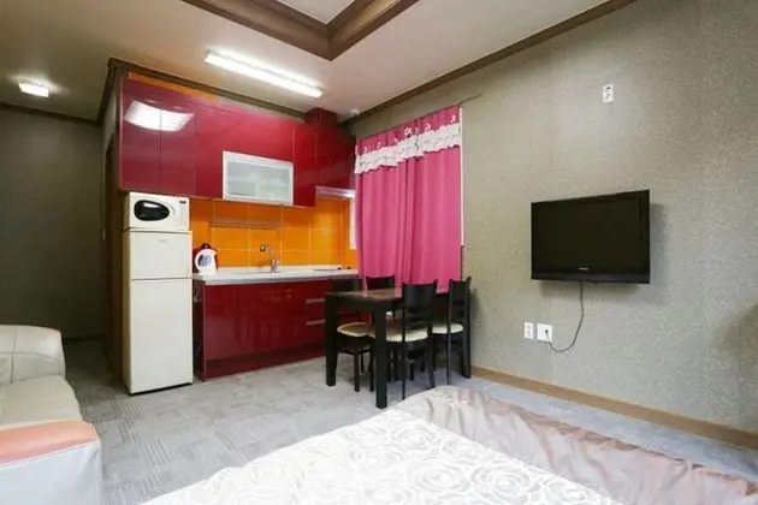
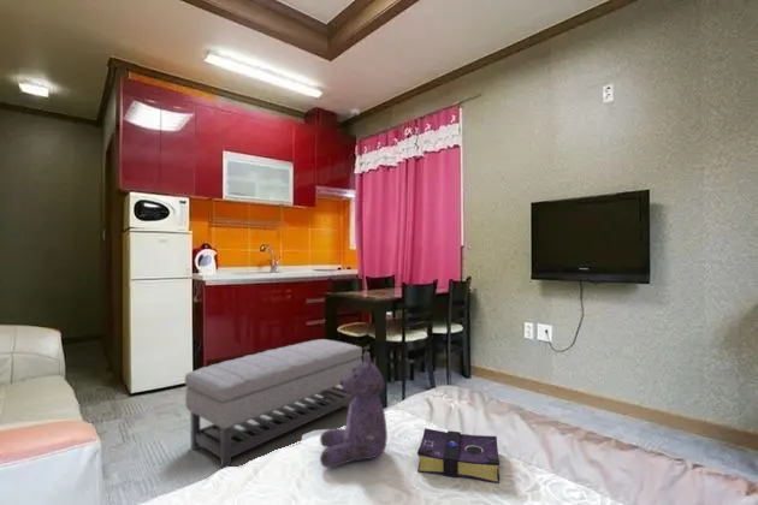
+ ottoman (284, 388)
+ stuffed animal (353, 404)
+ book (458, 451)
